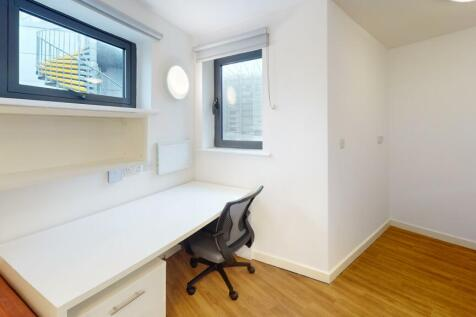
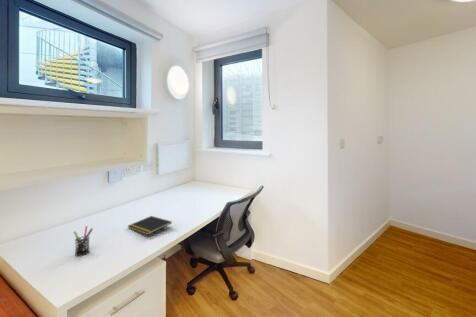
+ pen holder (81, 239)
+ notepad (149, 224)
